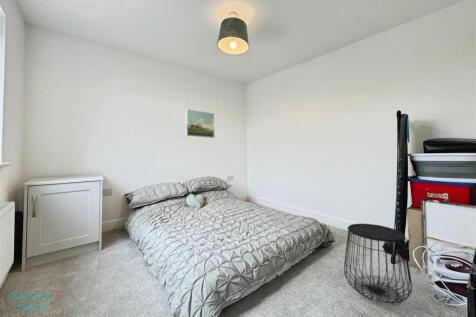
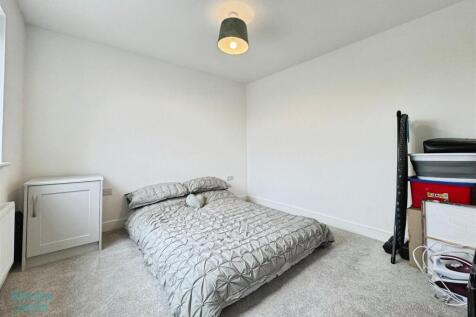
- side table (378, 260)
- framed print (200, 124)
